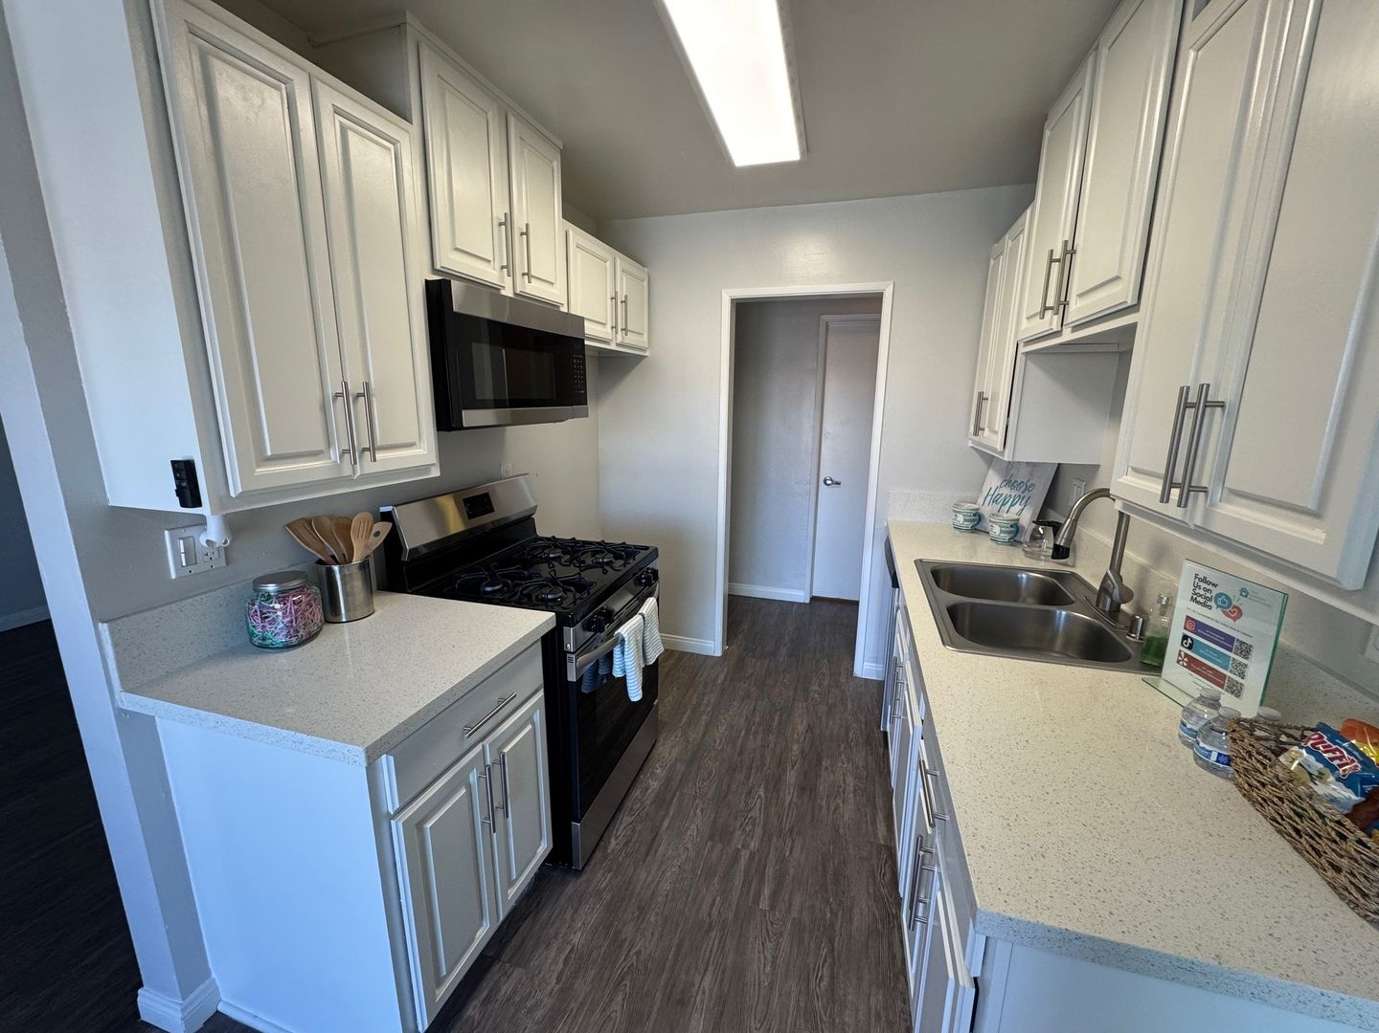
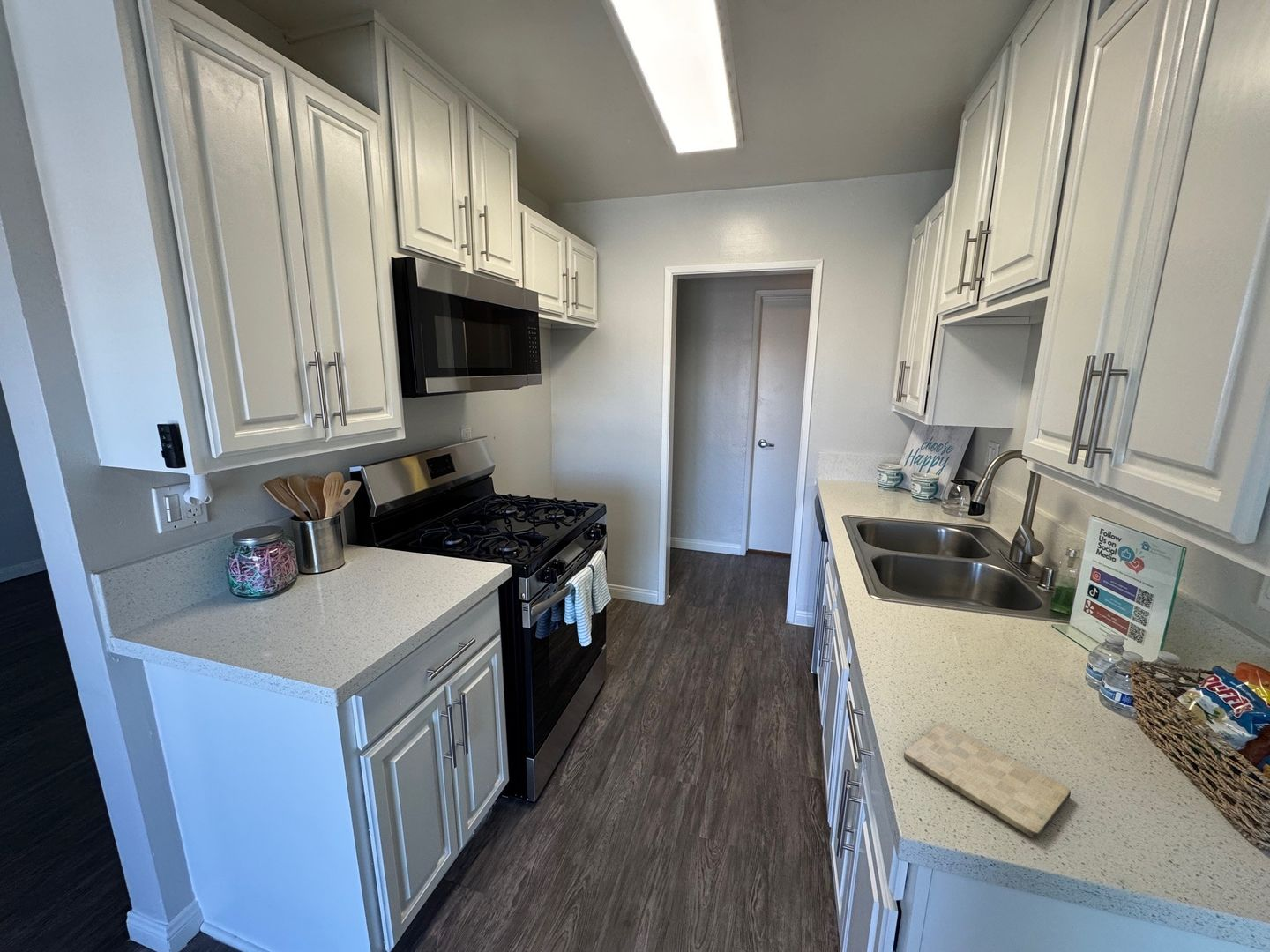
+ cutting board (982, 772)
